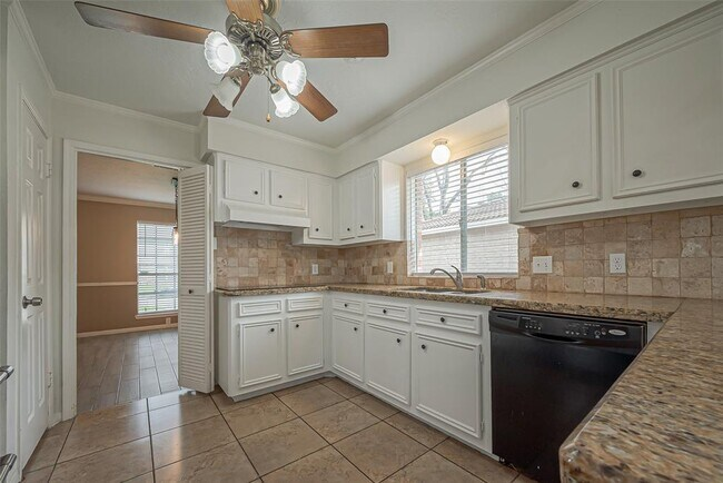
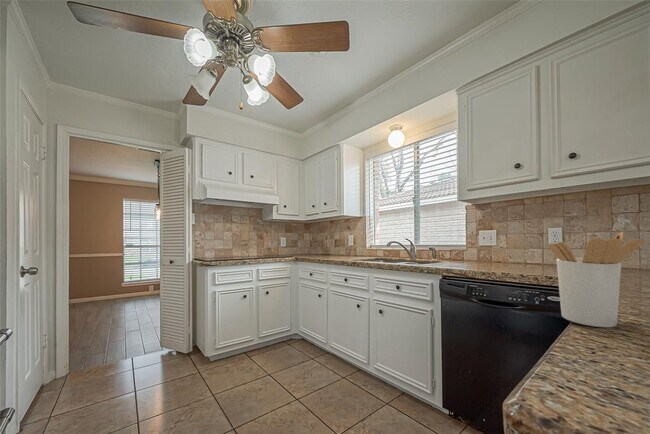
+ utensil holder (595, 278)
